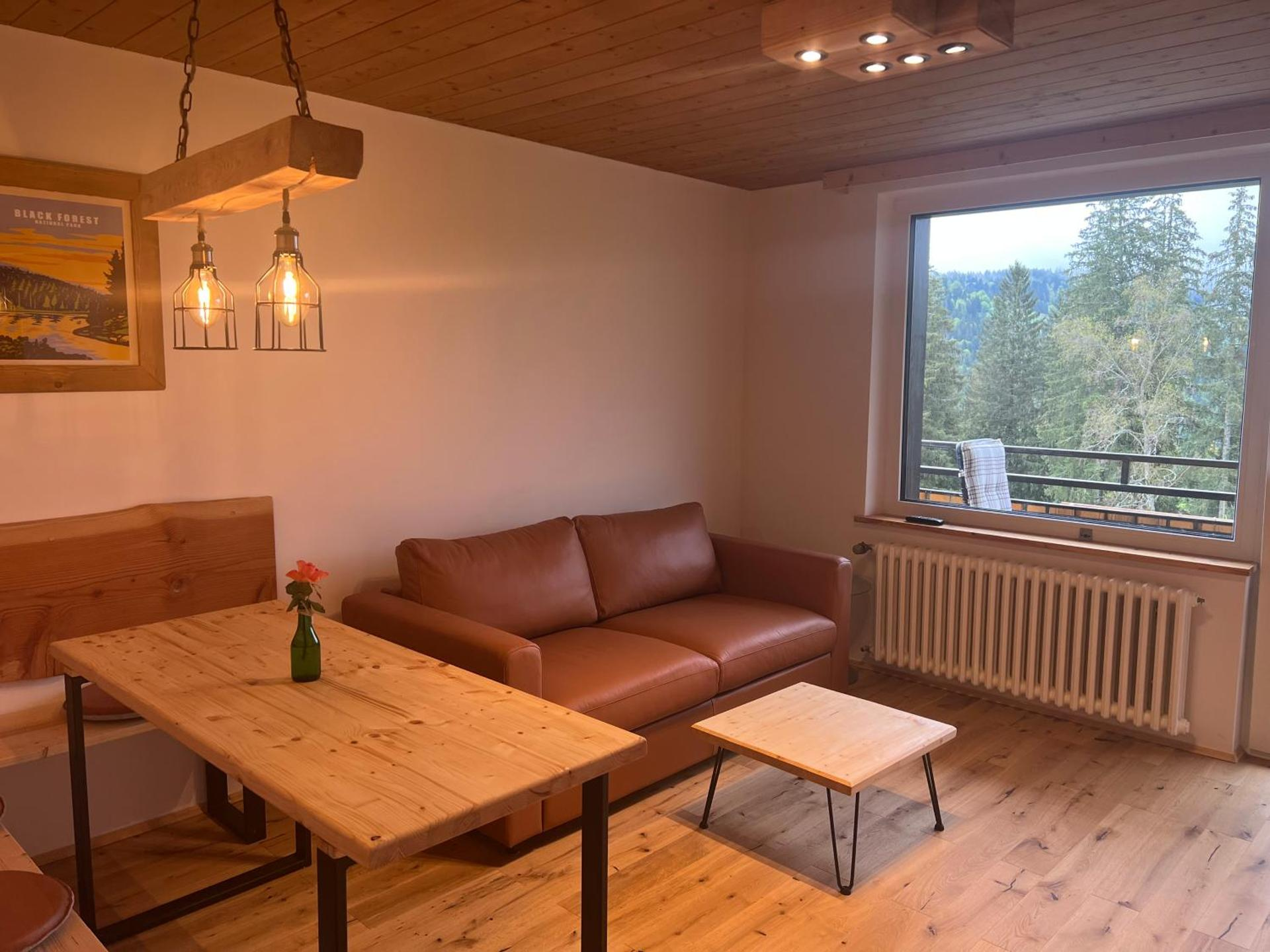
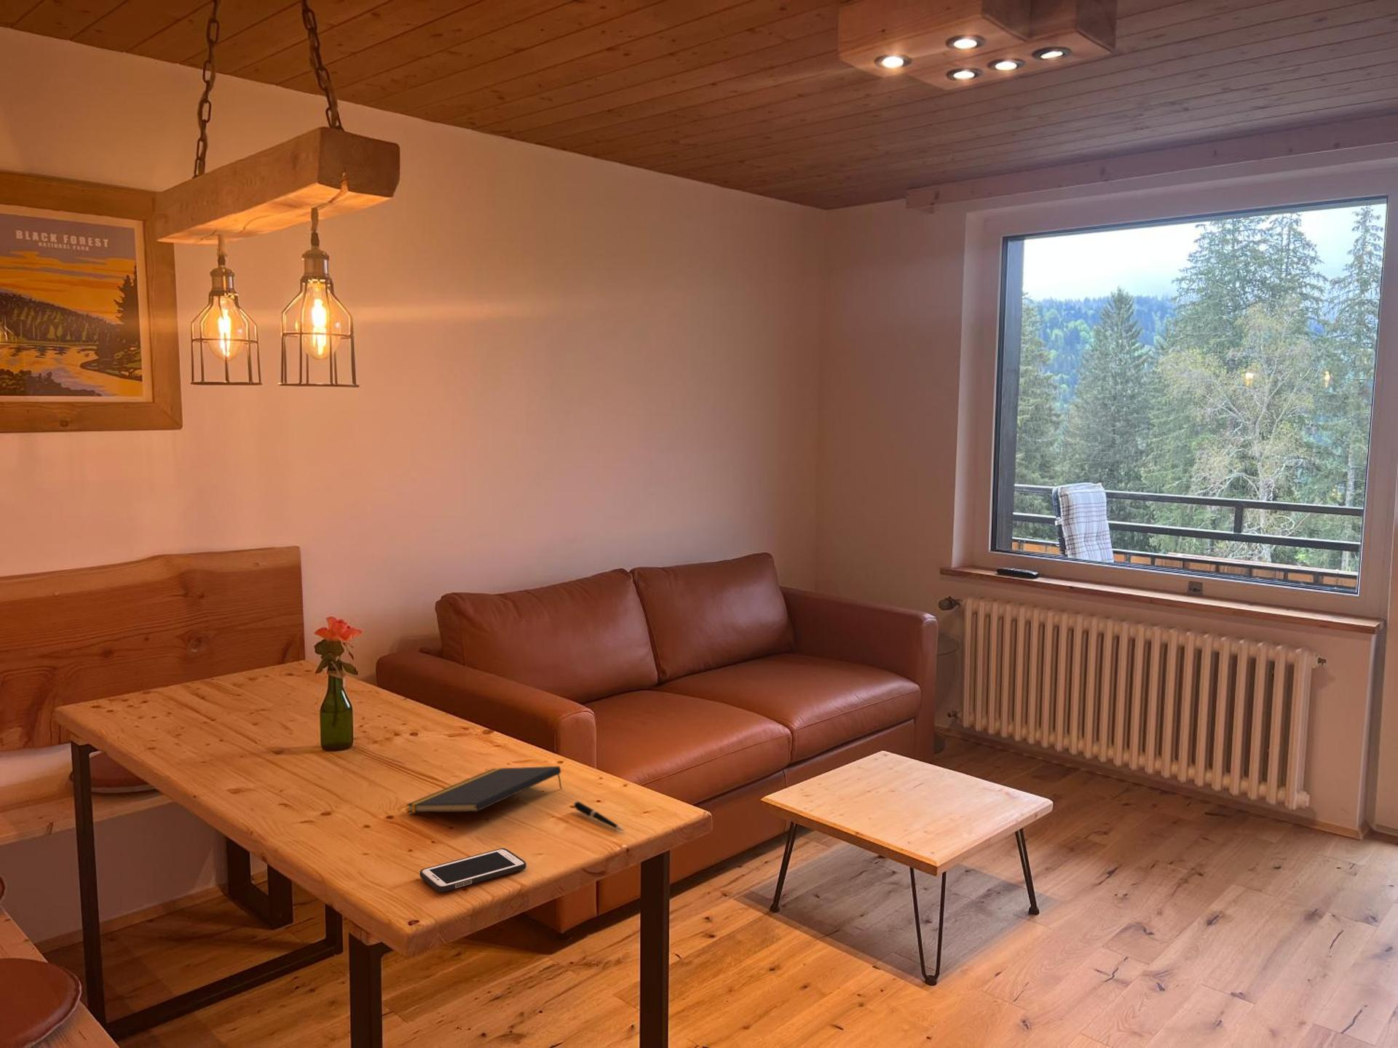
+ cell phone (473, 869)
+ notepad (485, 788)
+ pen (599, 816)
